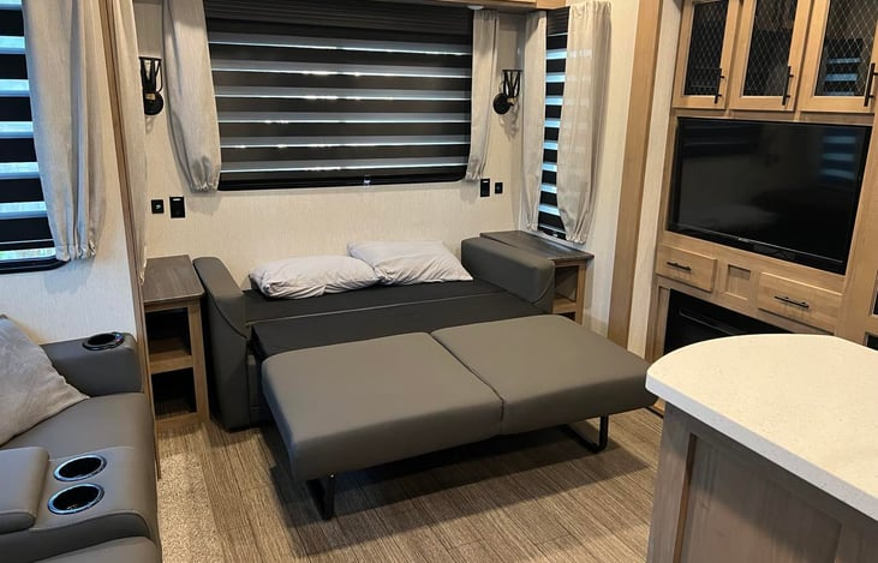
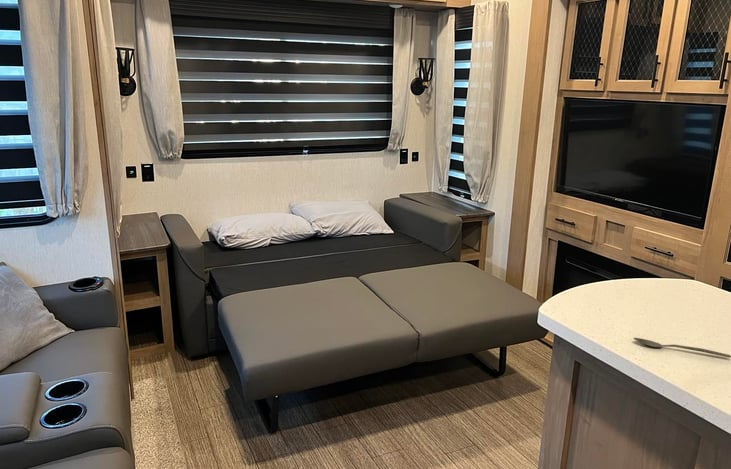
+ spoon (681, 347)
